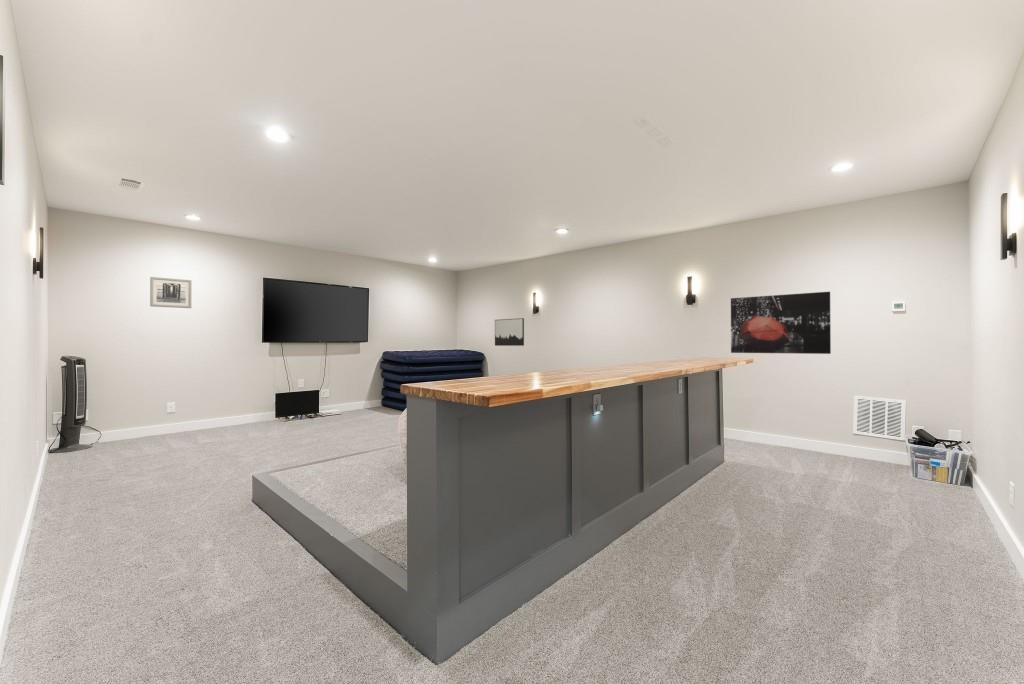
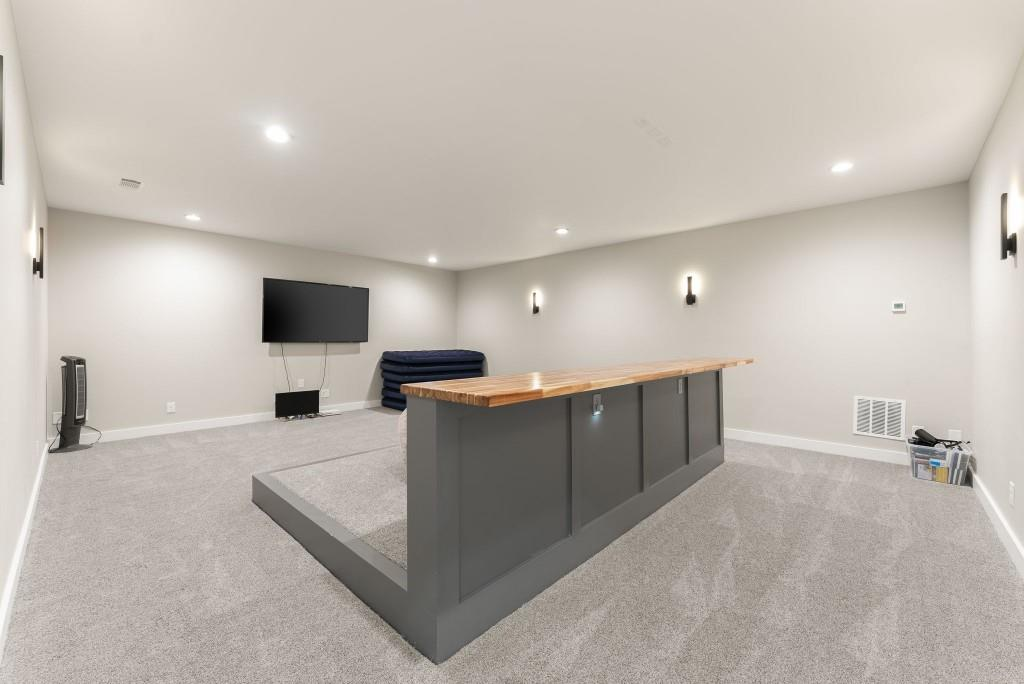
- wall art (508, 332)
- wall art (171, 293)
- wall art (777, 324)
